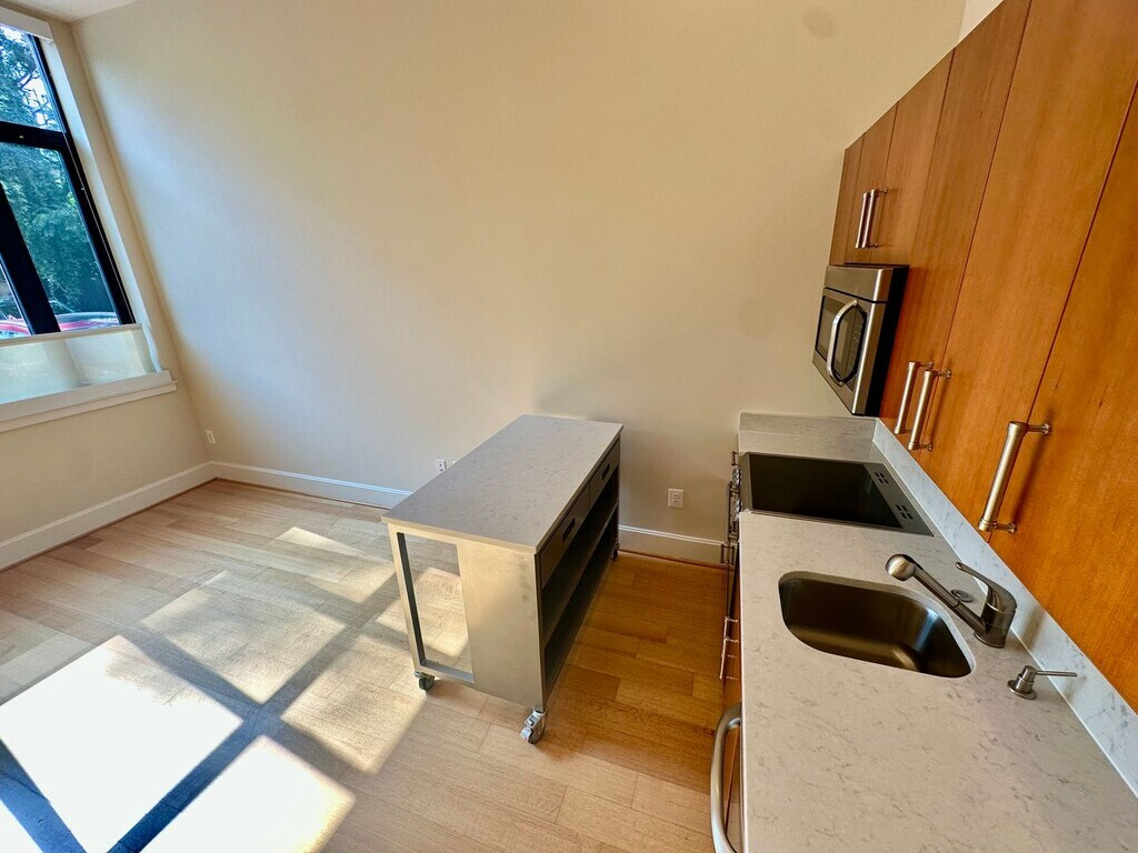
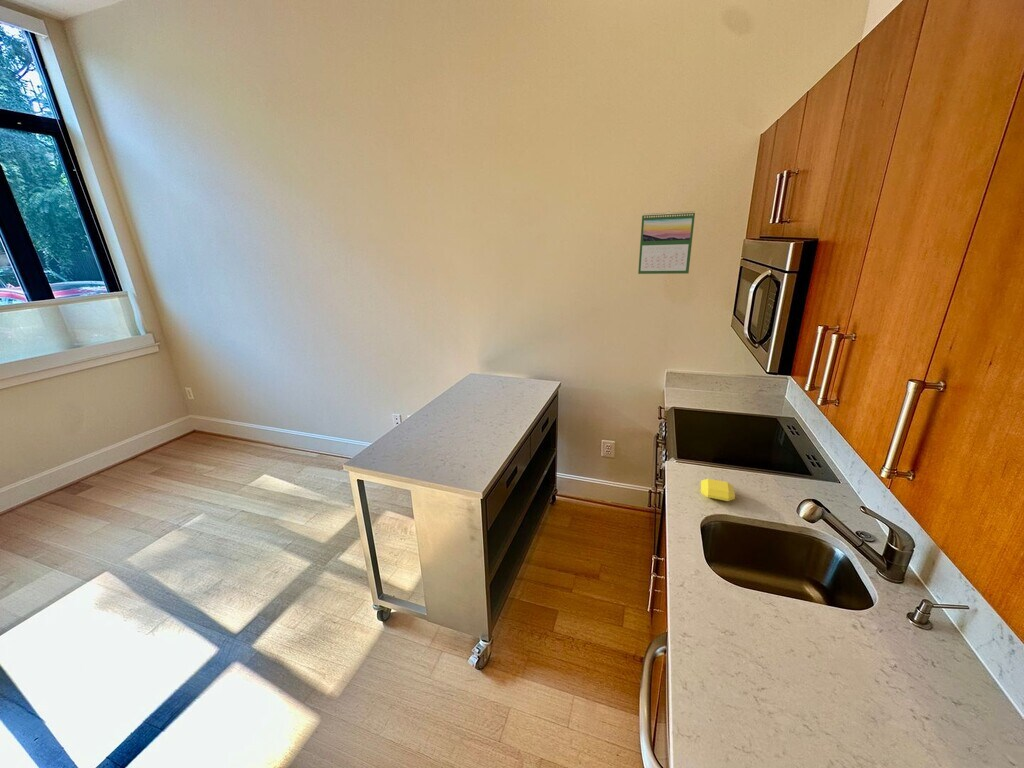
+ soap bar (717, 489)
+ calendar (665, 243)
